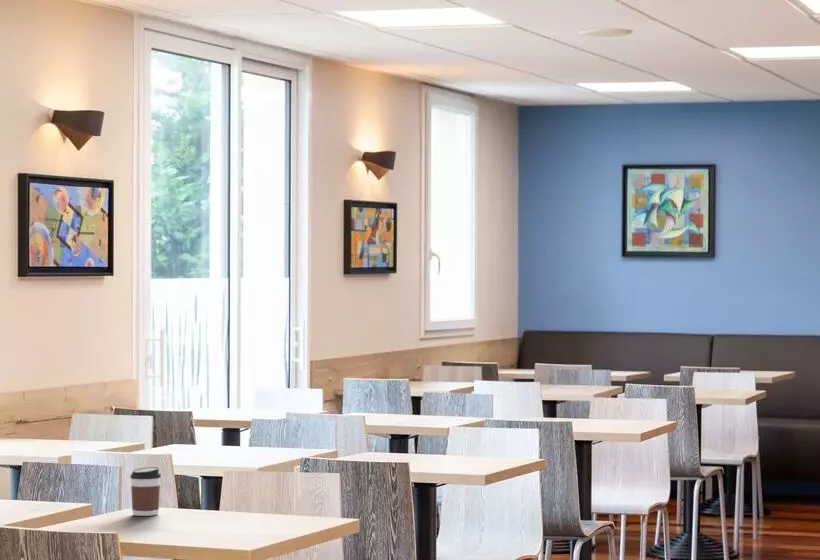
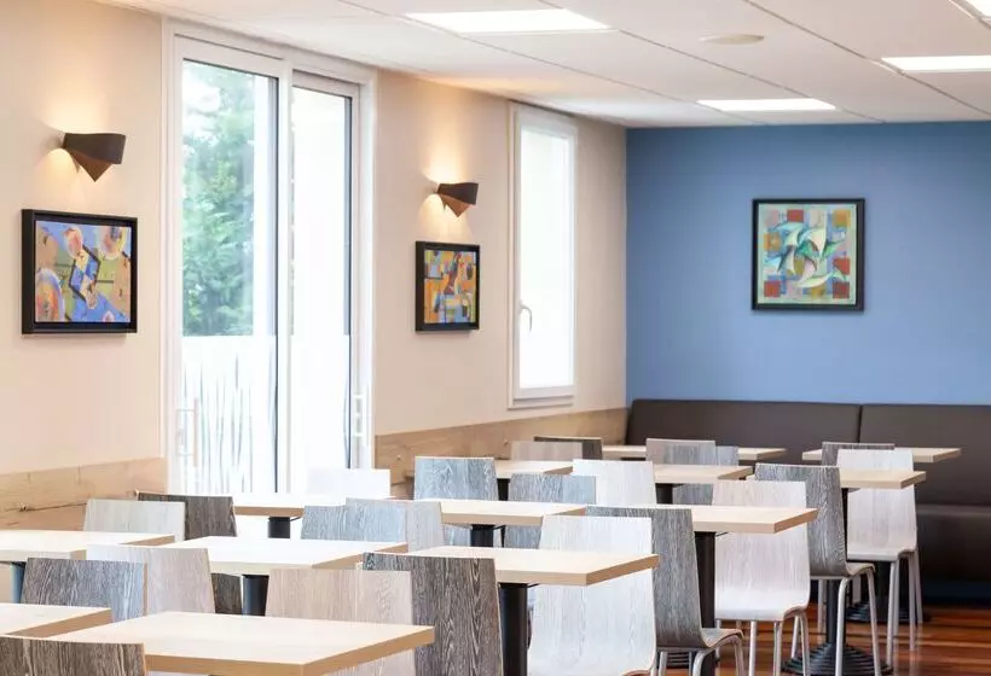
- coffee cup (145, 491)
